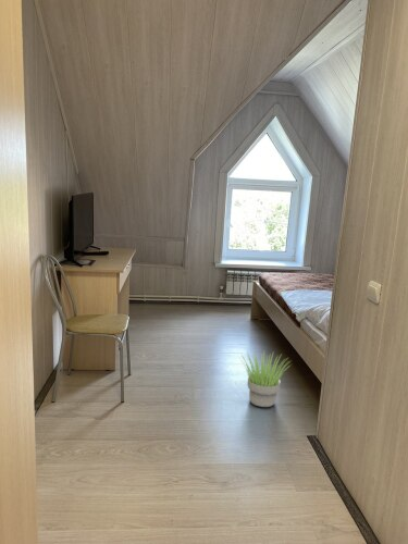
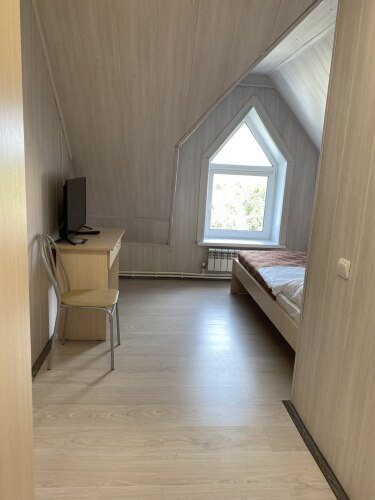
- potted plant (262, 380)
